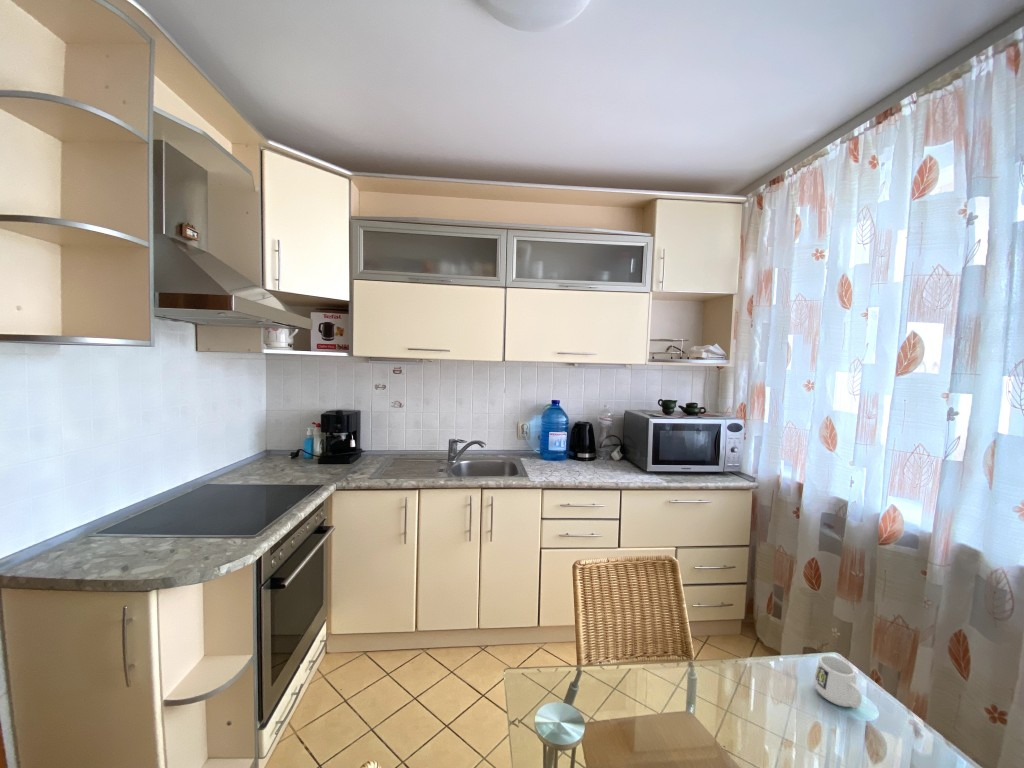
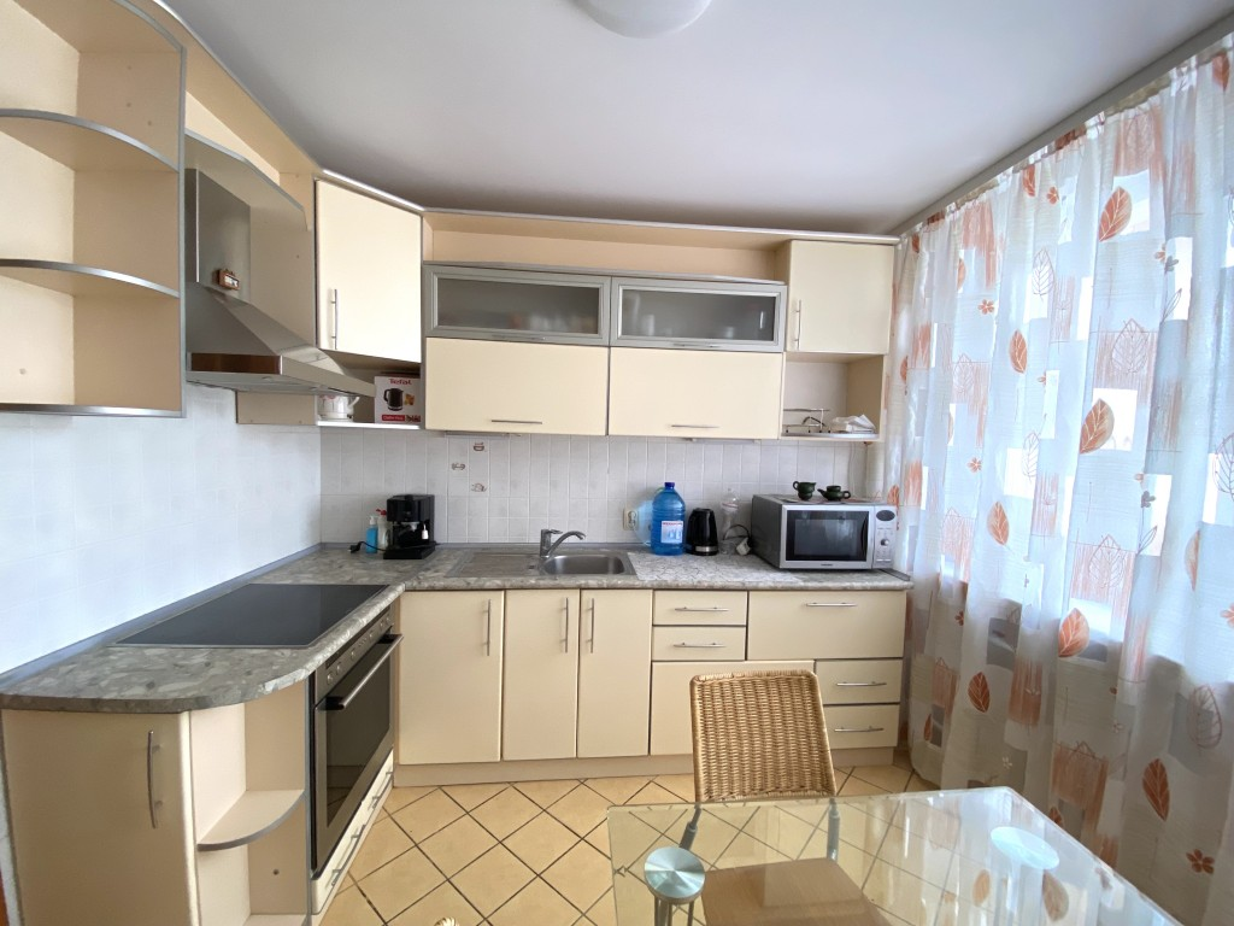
- mug (840, 684)
